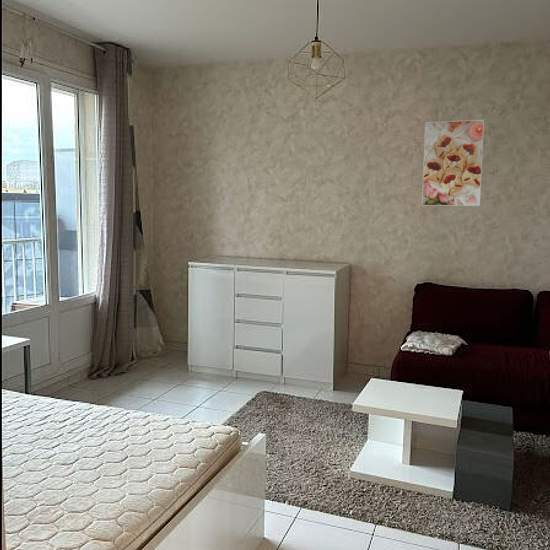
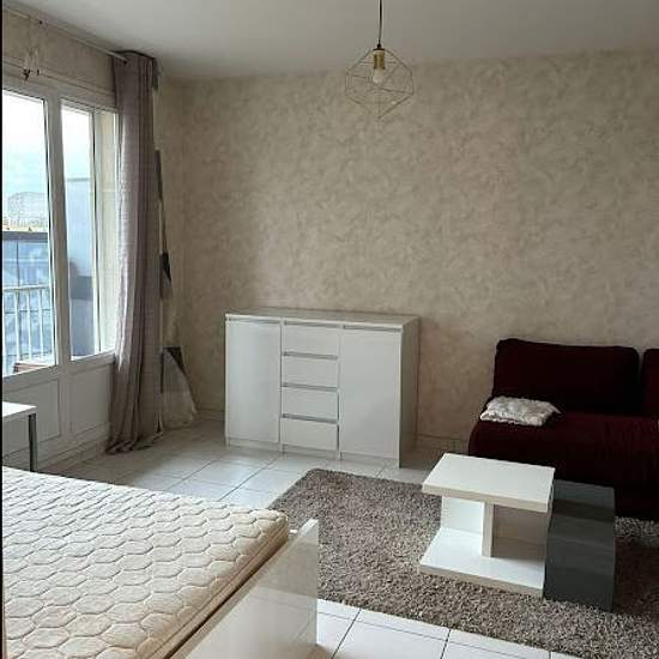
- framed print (452, 163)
